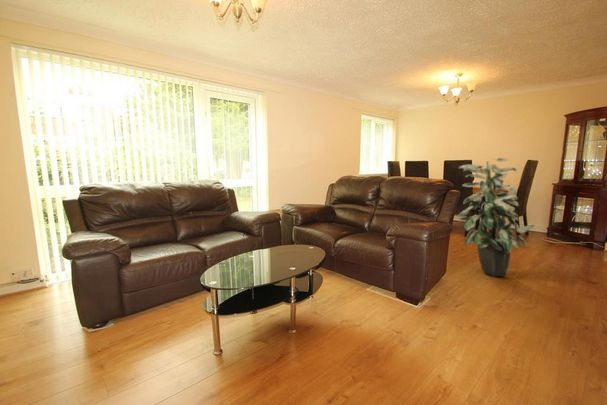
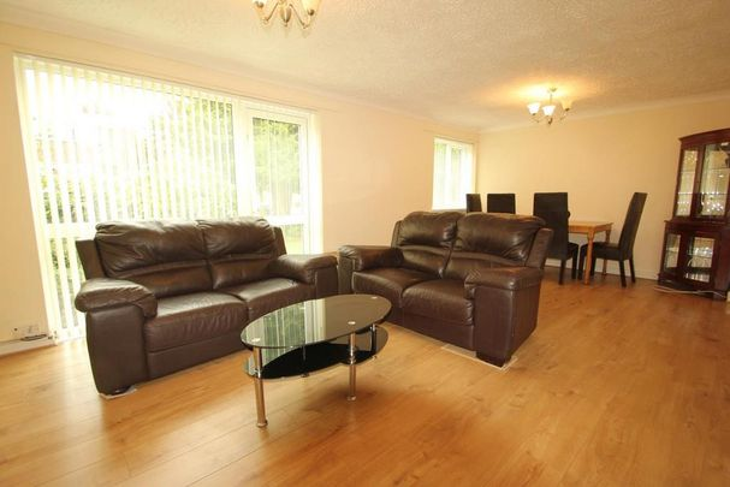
- indoor plant (491, 217)
